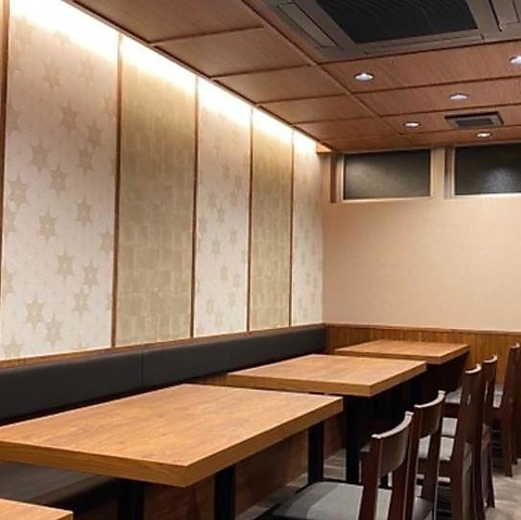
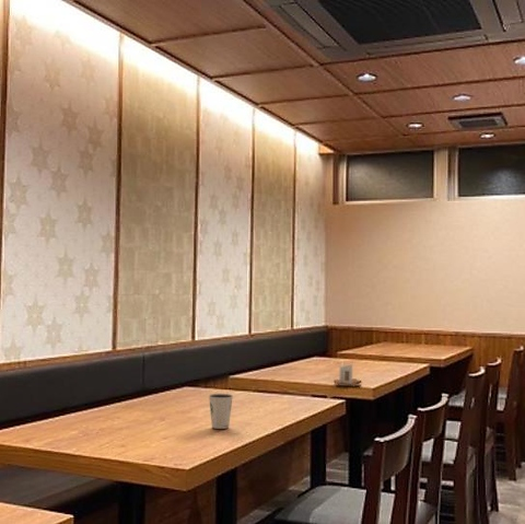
+ dixie cup (220, 411)
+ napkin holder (349, 372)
